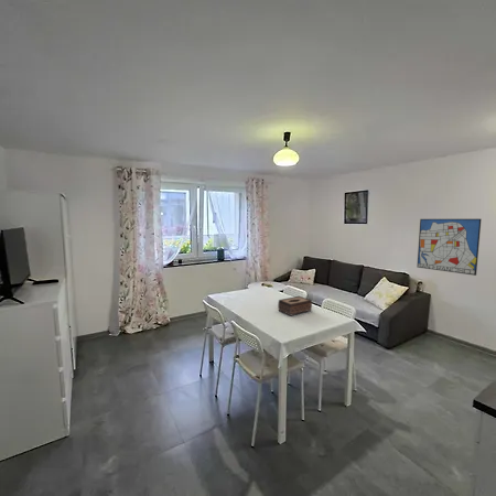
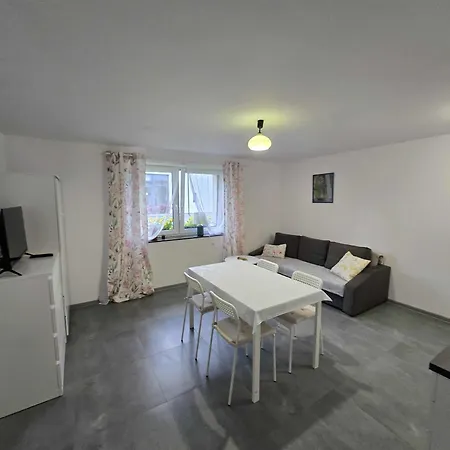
- wall art (445, 245)
- tissue box (294, 305)
